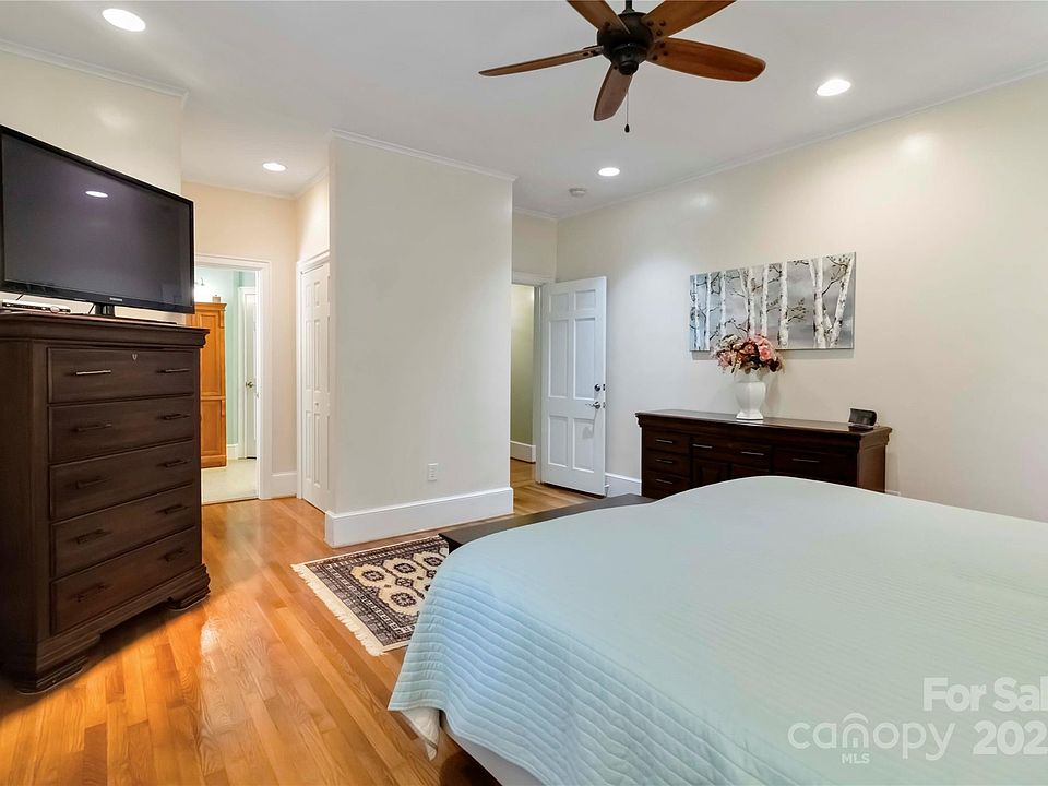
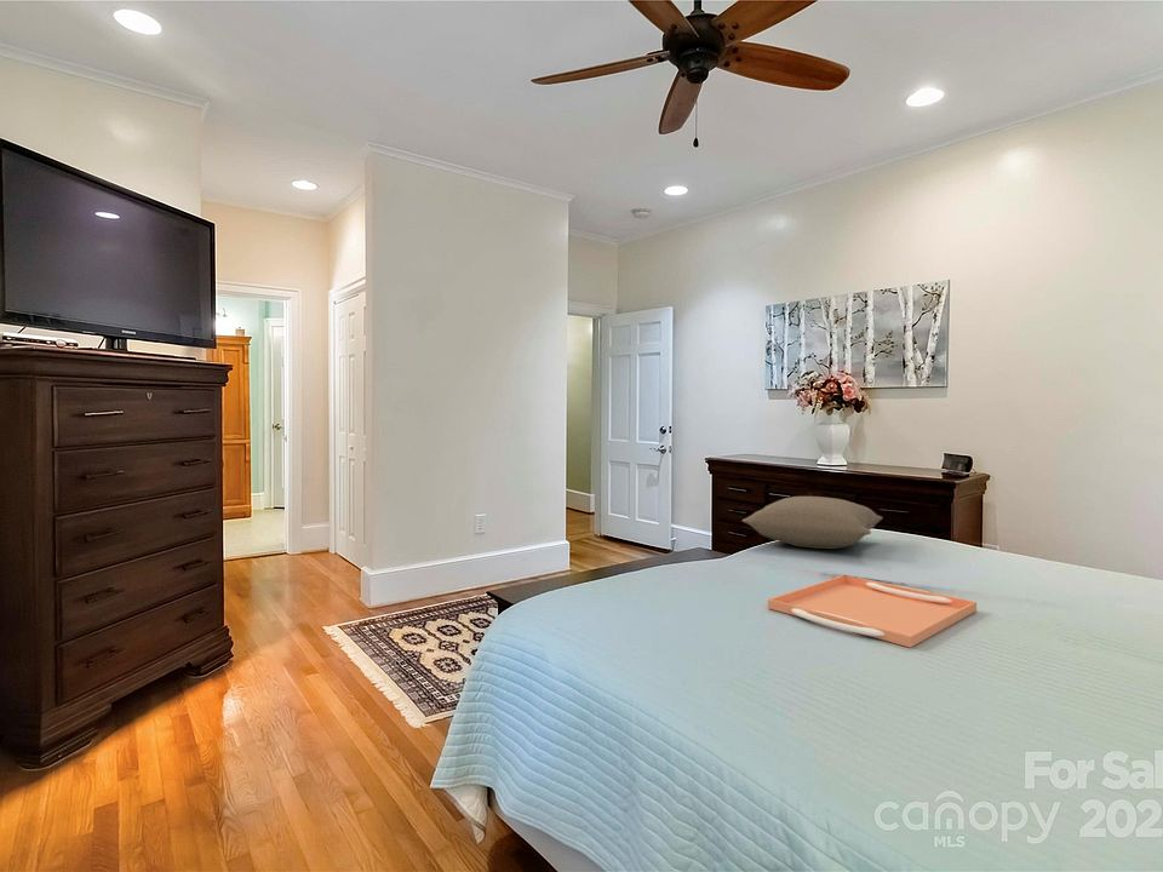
+ pillow (814, 520)
+ serving tray (871, 604)
